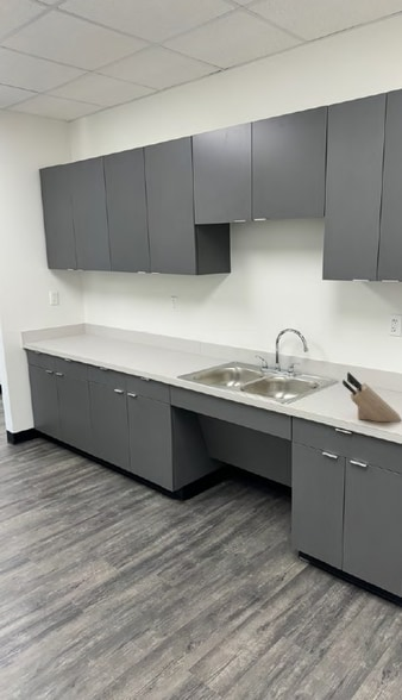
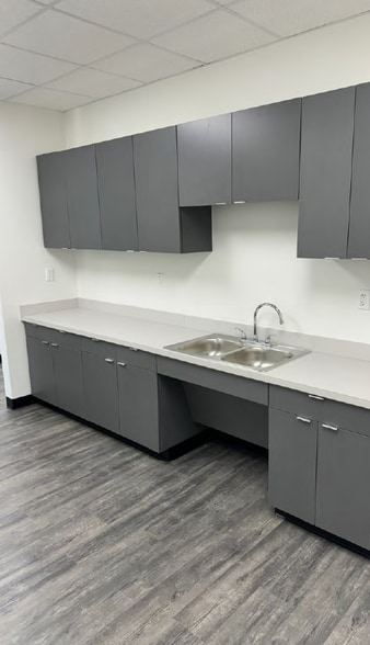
- knife block (371, 395)
